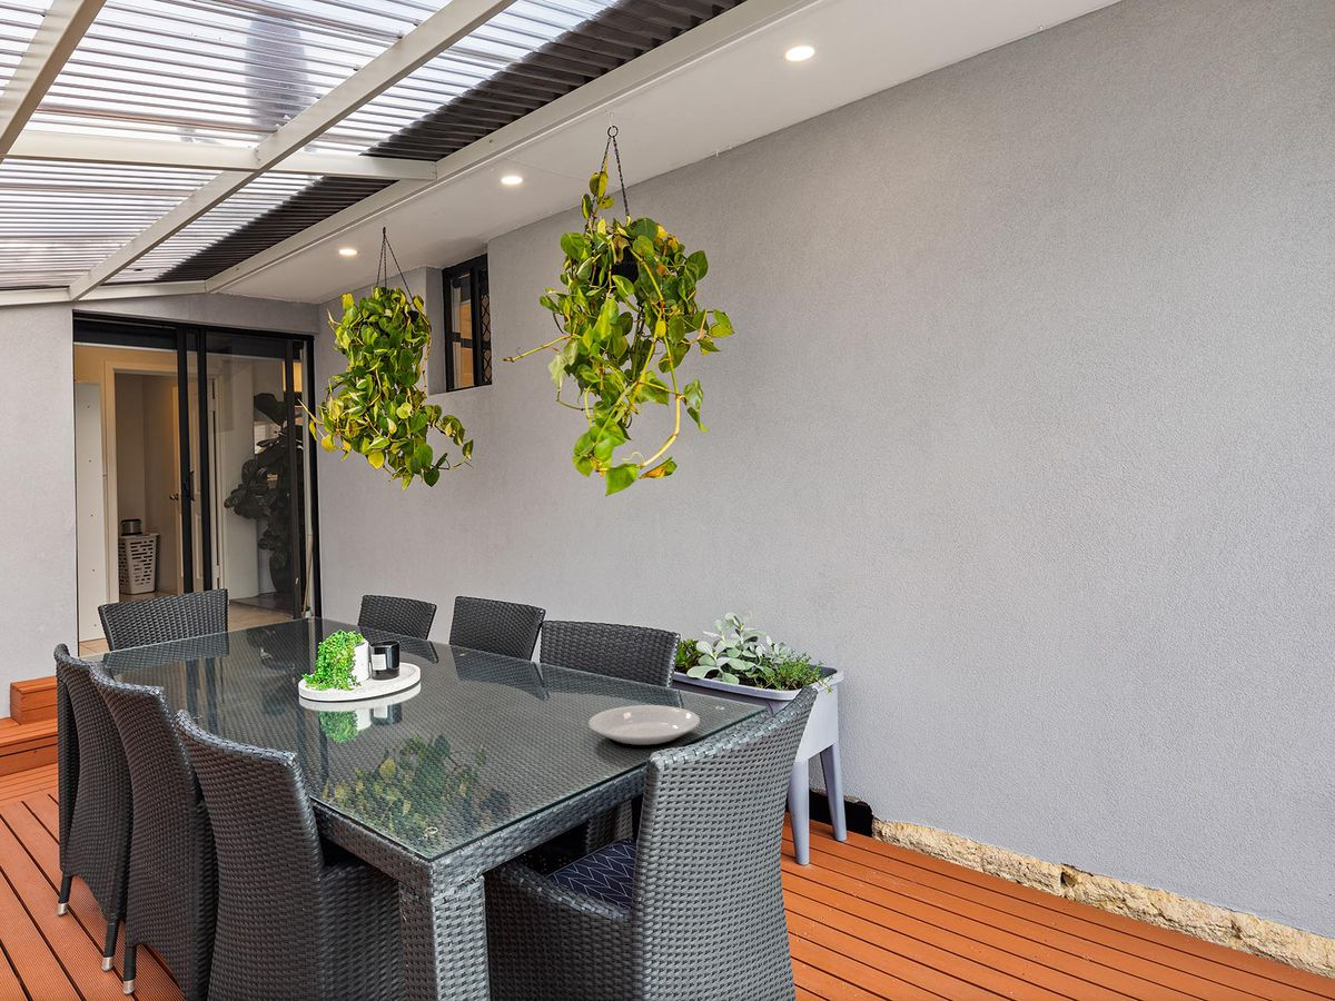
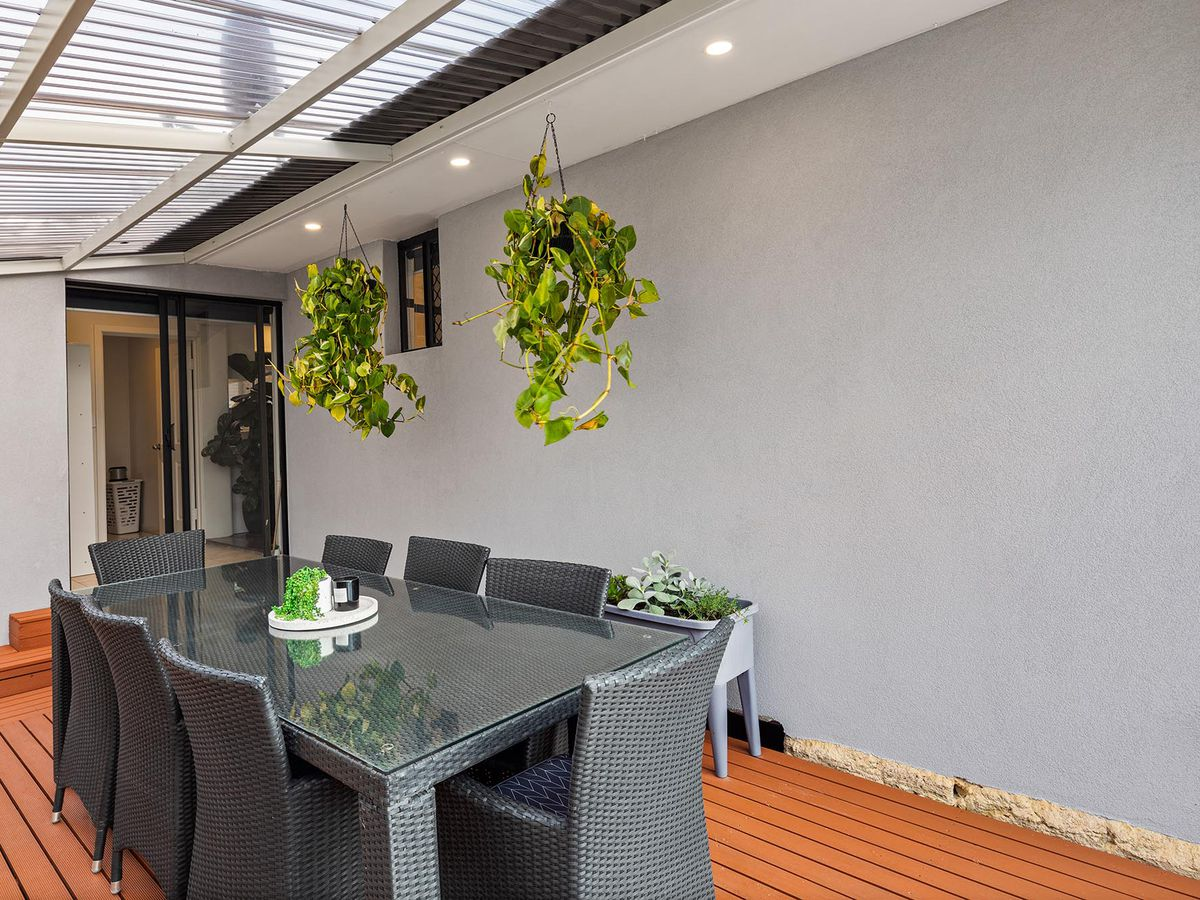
- plate (644, 729)
